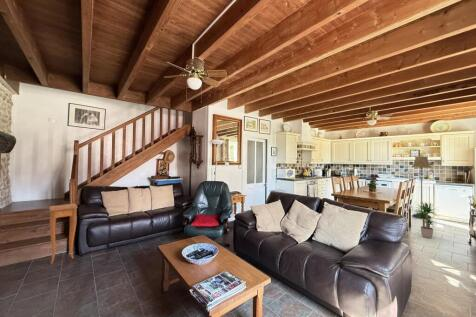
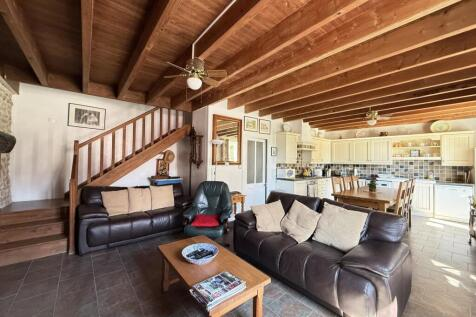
- side table (69, 233)
- potted plant (425, 219)
- floor lamp (421, 187)
